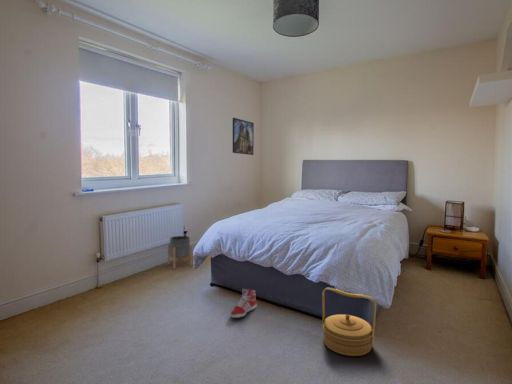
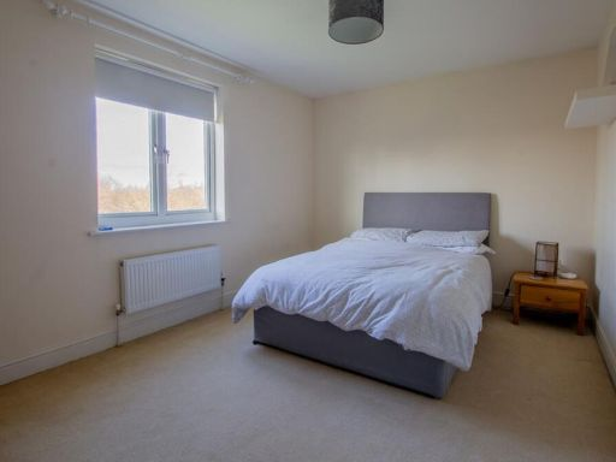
- basket (347, 317)
- planter (179, 251)
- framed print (243, 137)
- sneaker (243, 301)
